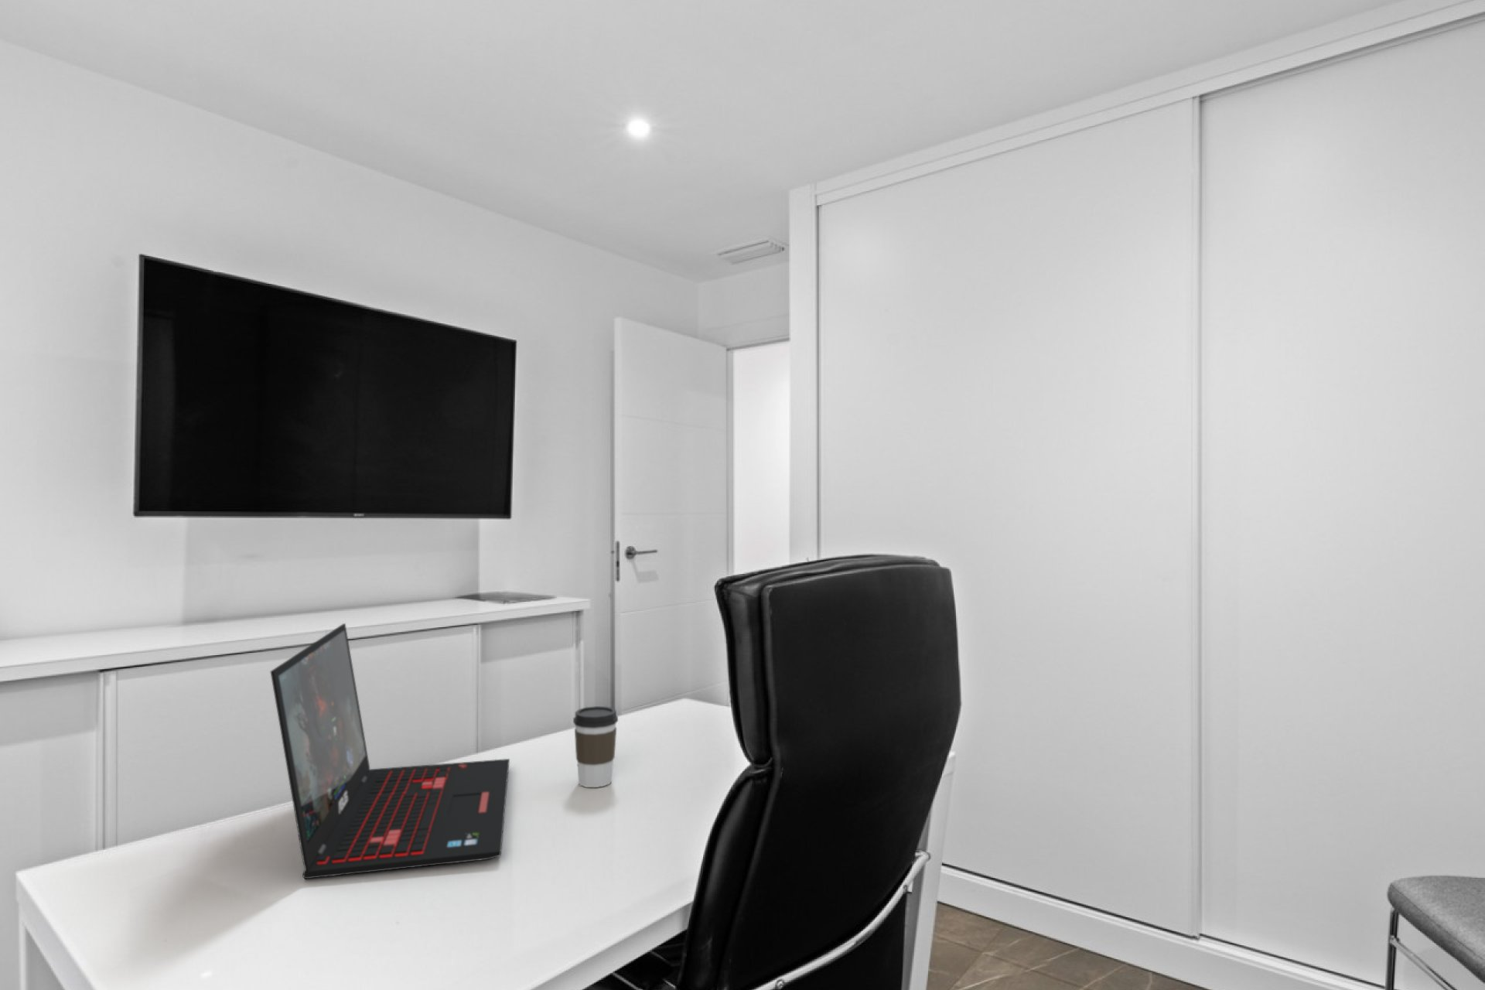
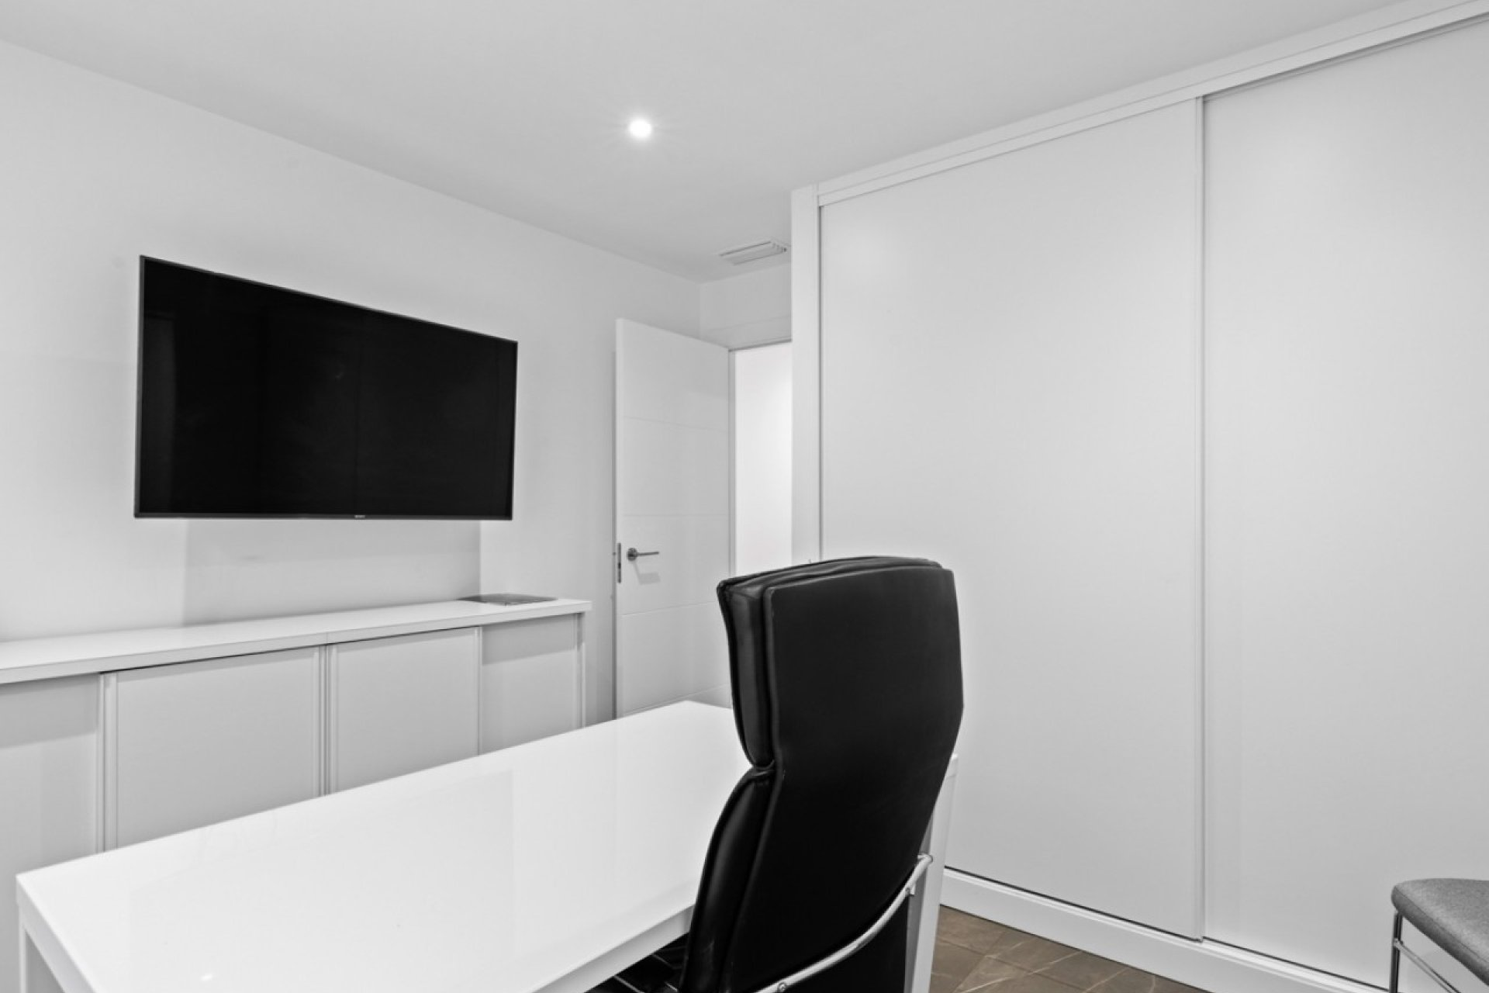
- laptop (411, 766)
- coffee cup (594, 747)
